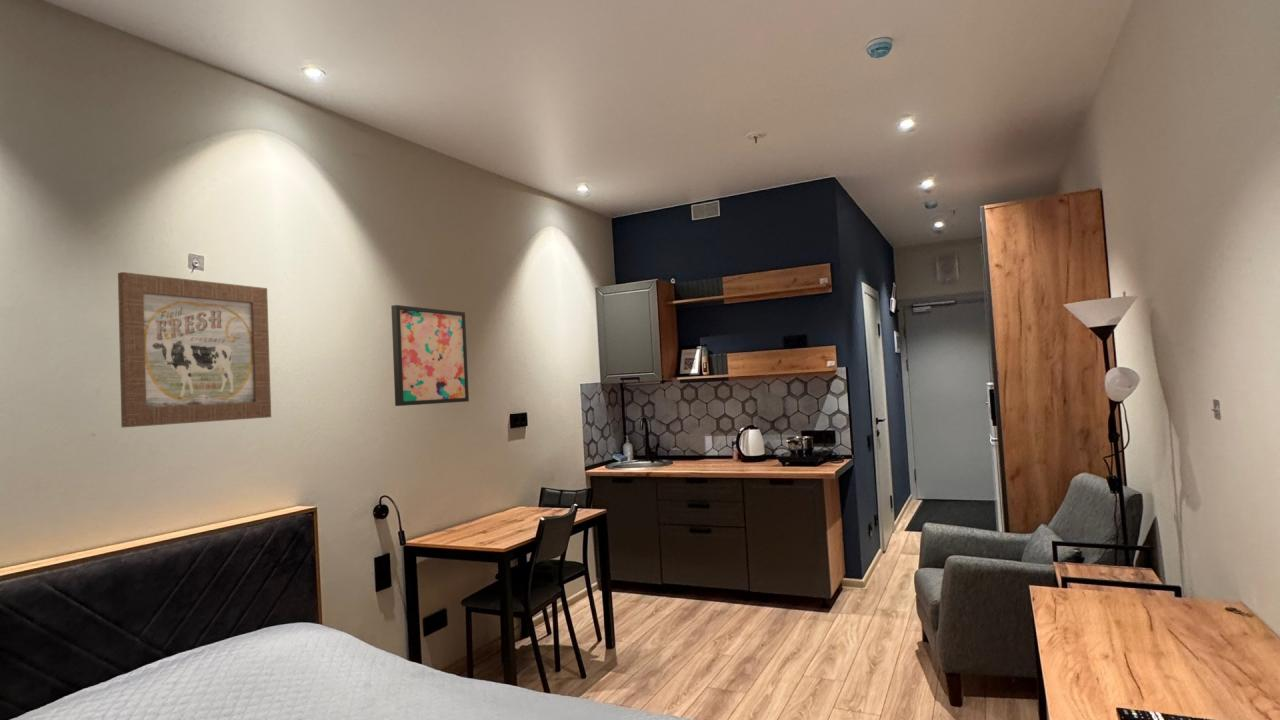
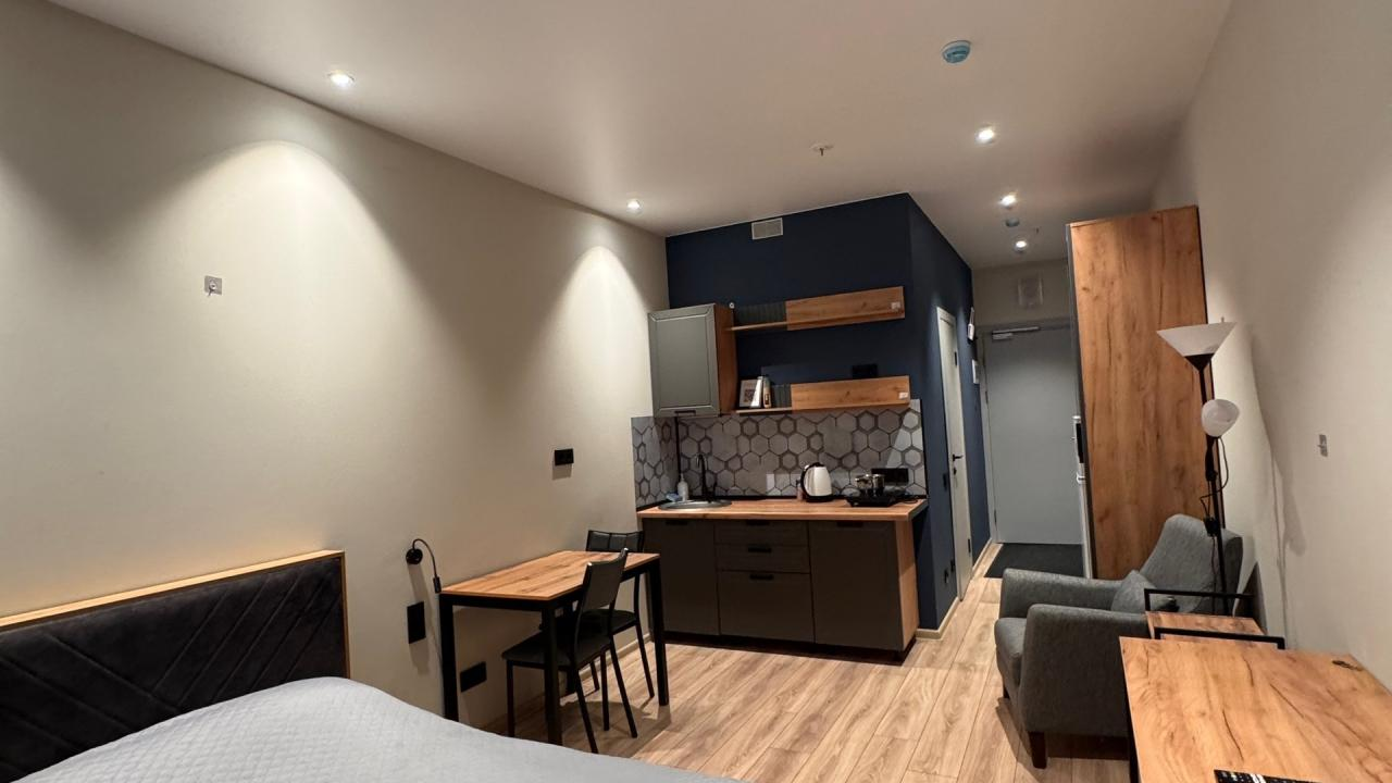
- wall art (432, 356)
- wall art (201, 351)
